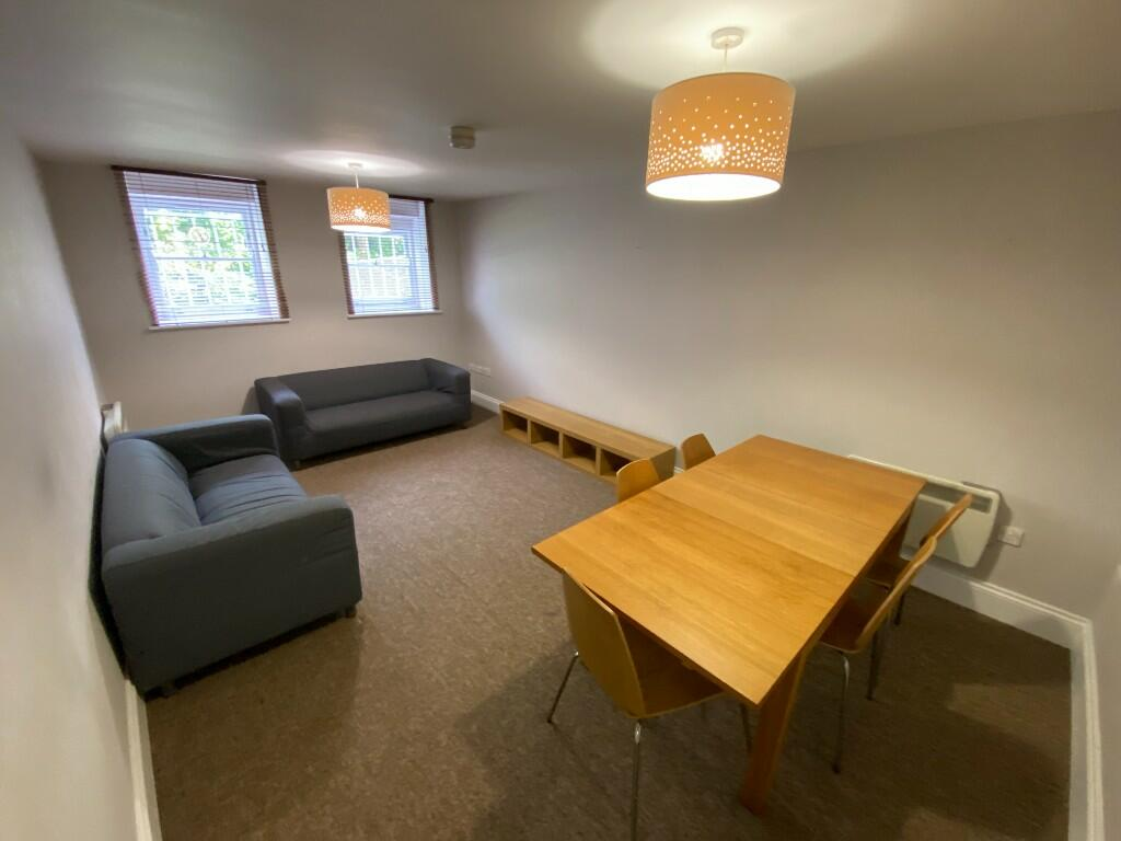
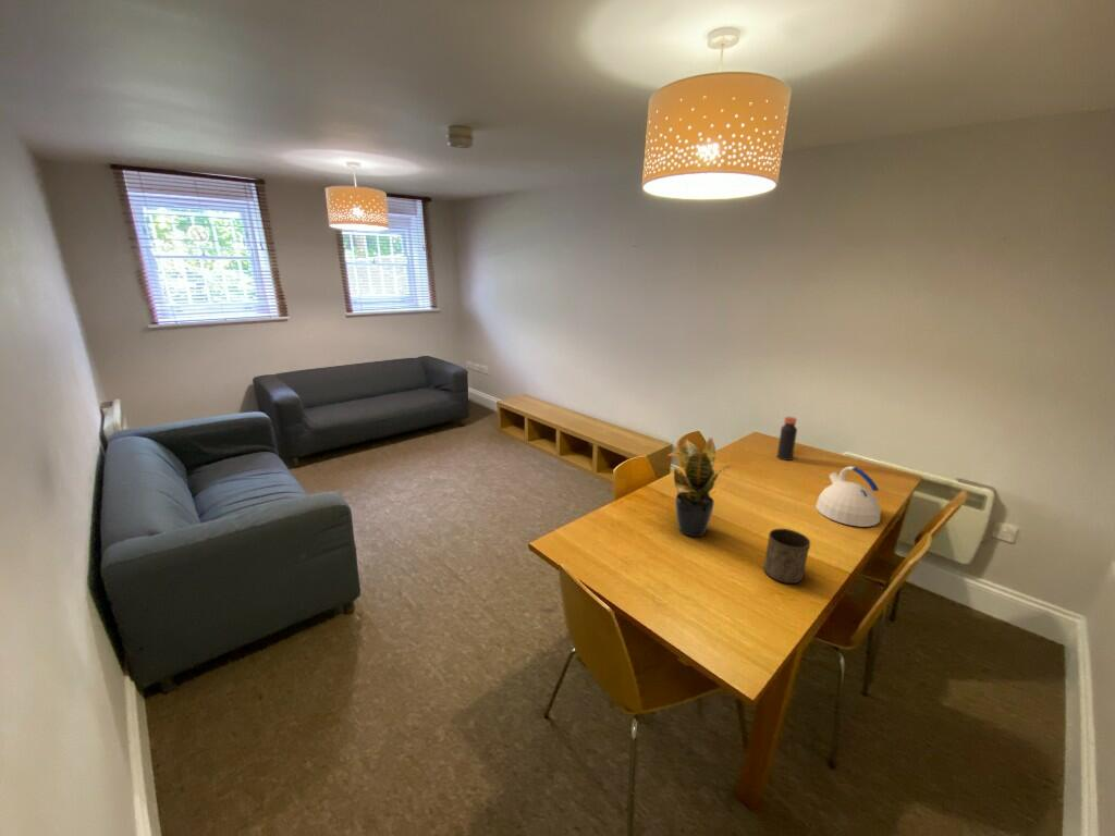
+ potted plant (693, 483)
+ cup (786, 555)
+ kettle (850, 490)
+ bottle (787, 438)
